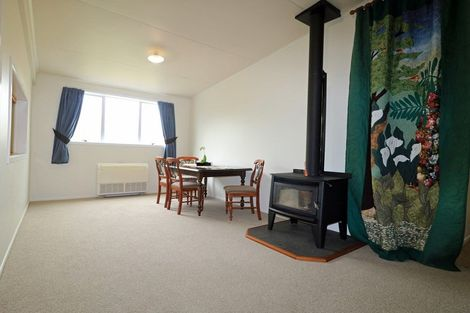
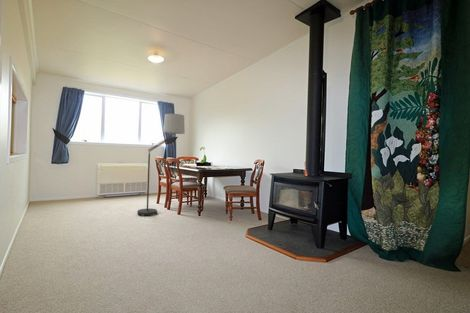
+ floor lamp (149, 165)
